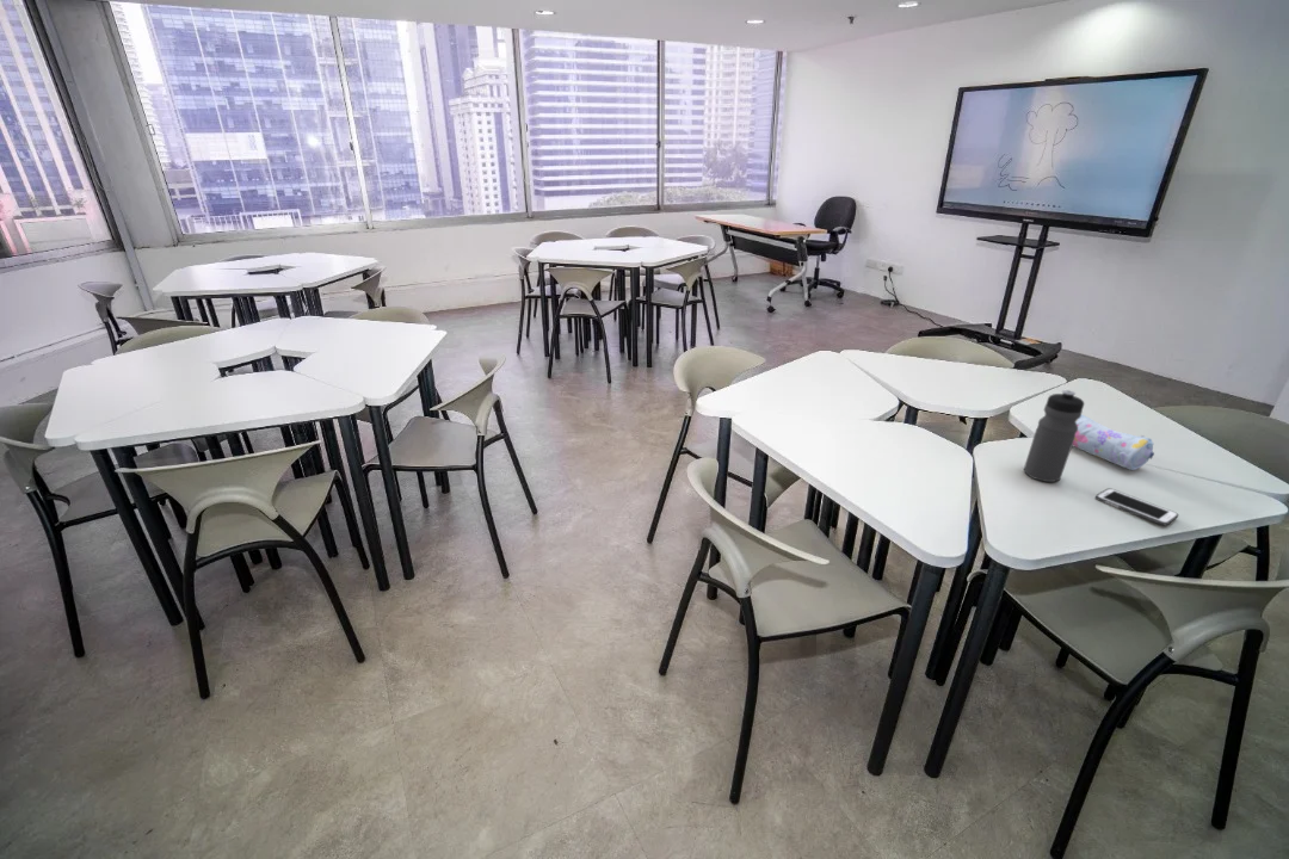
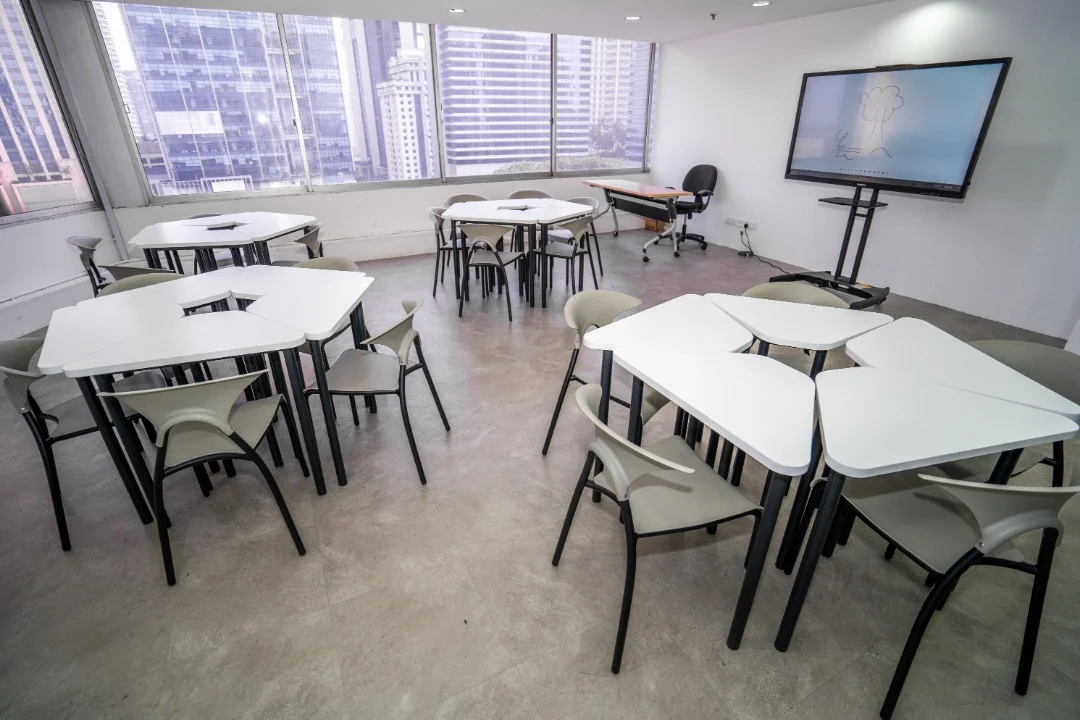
- water bottle (1054, 434)
- pencil case (1104, 440)
- cell phone (1135, 506)
